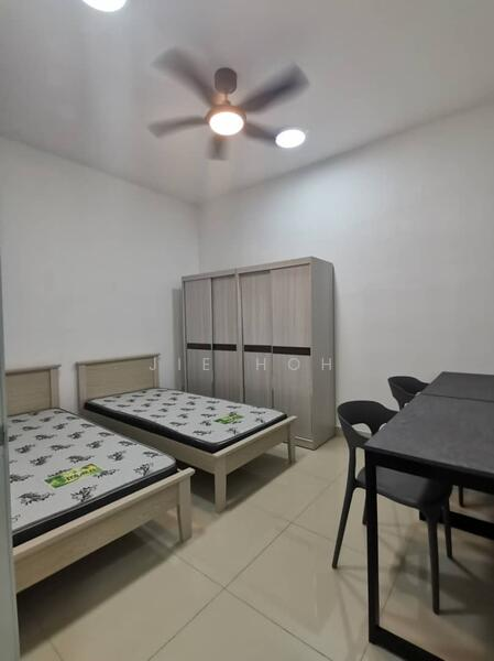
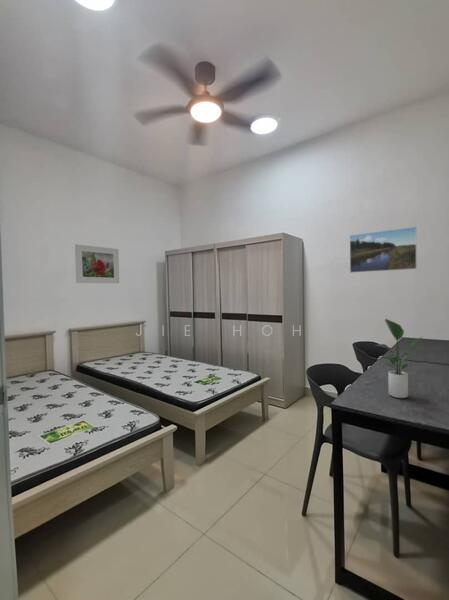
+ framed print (381, 251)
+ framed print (98, 265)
+ potted plant (399, 357)
